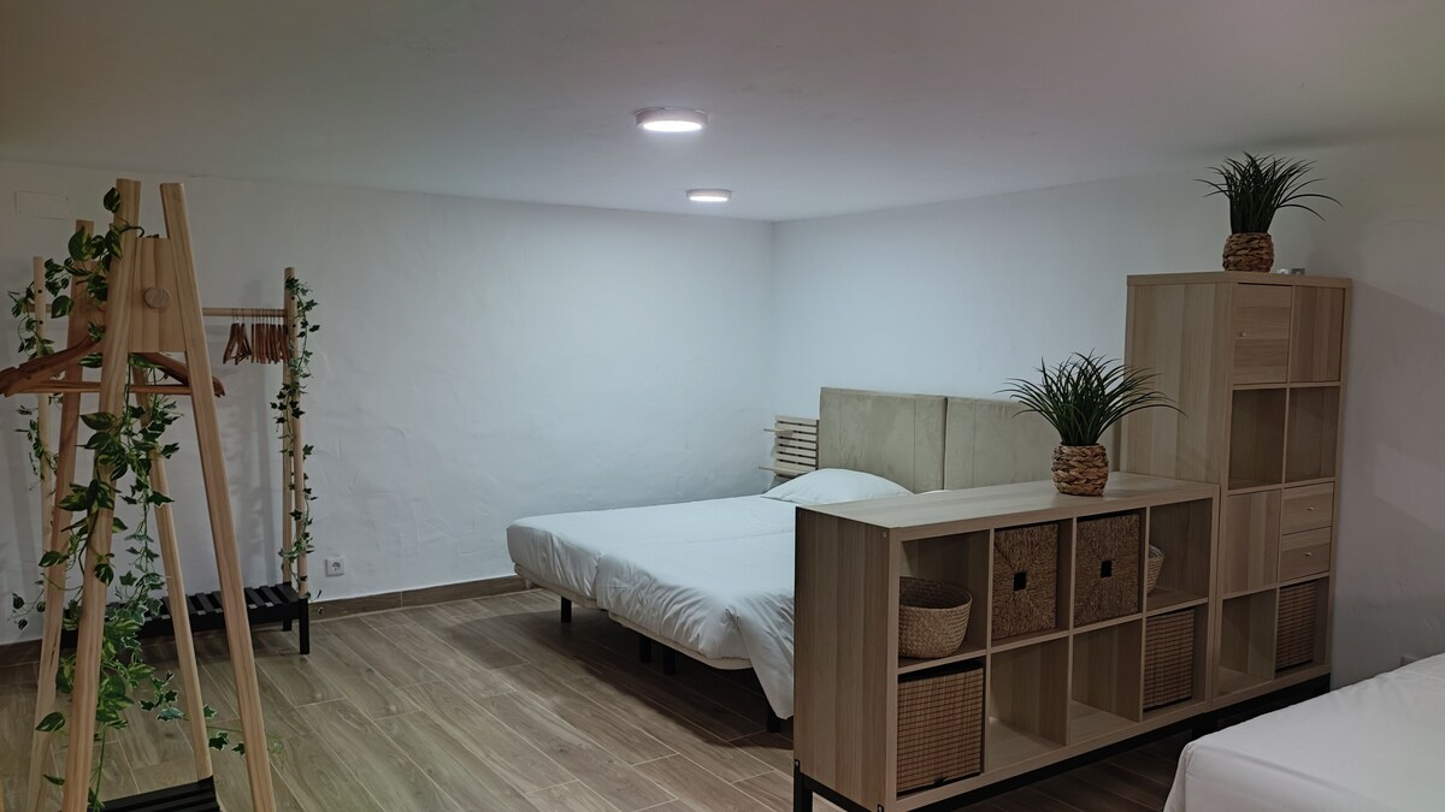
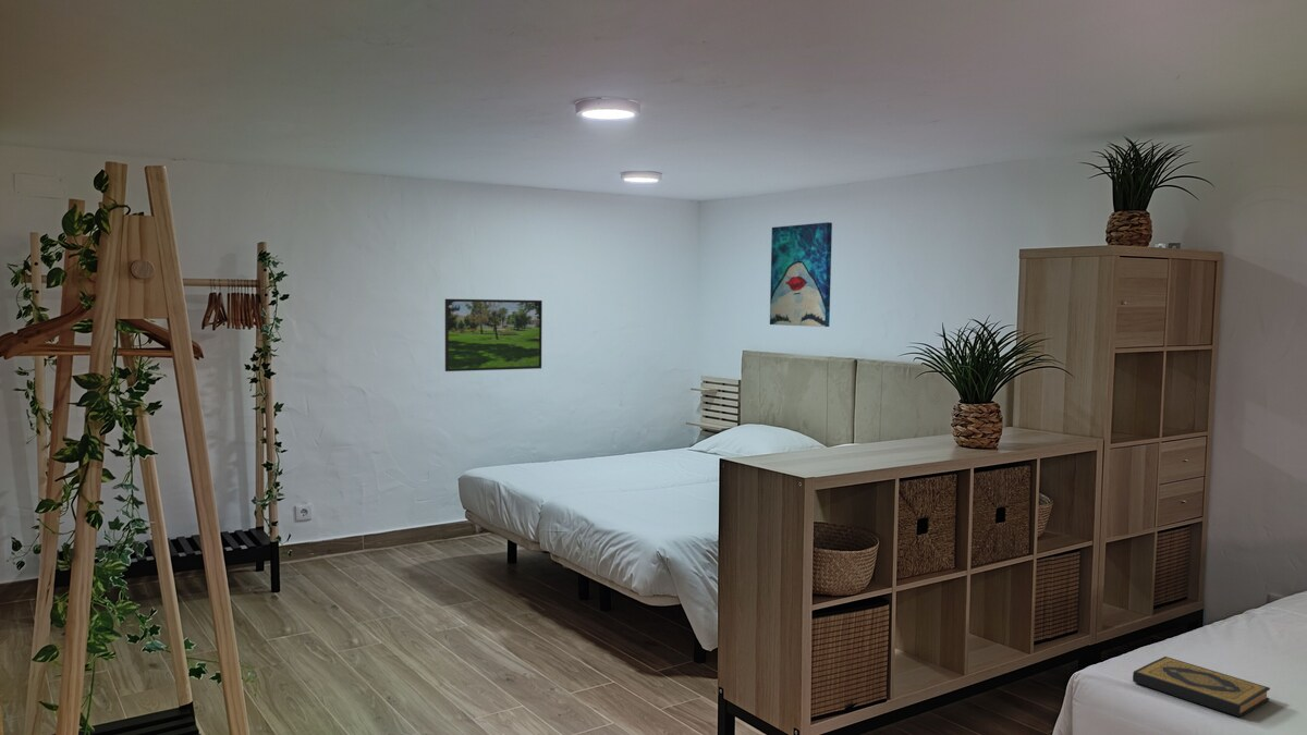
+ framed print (494, 334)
+ hardback book (1199, 685)
+ wall art (799, 275)
